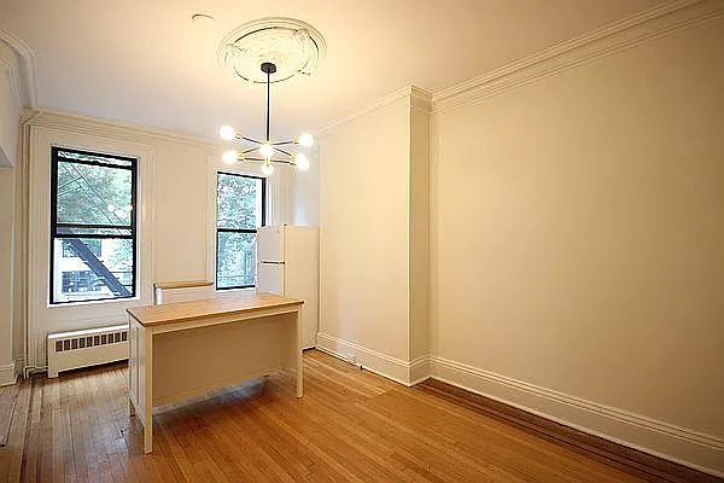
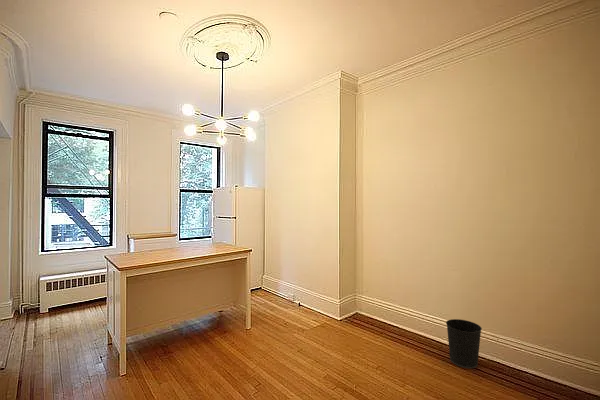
+ wastebasket (463, 343)
